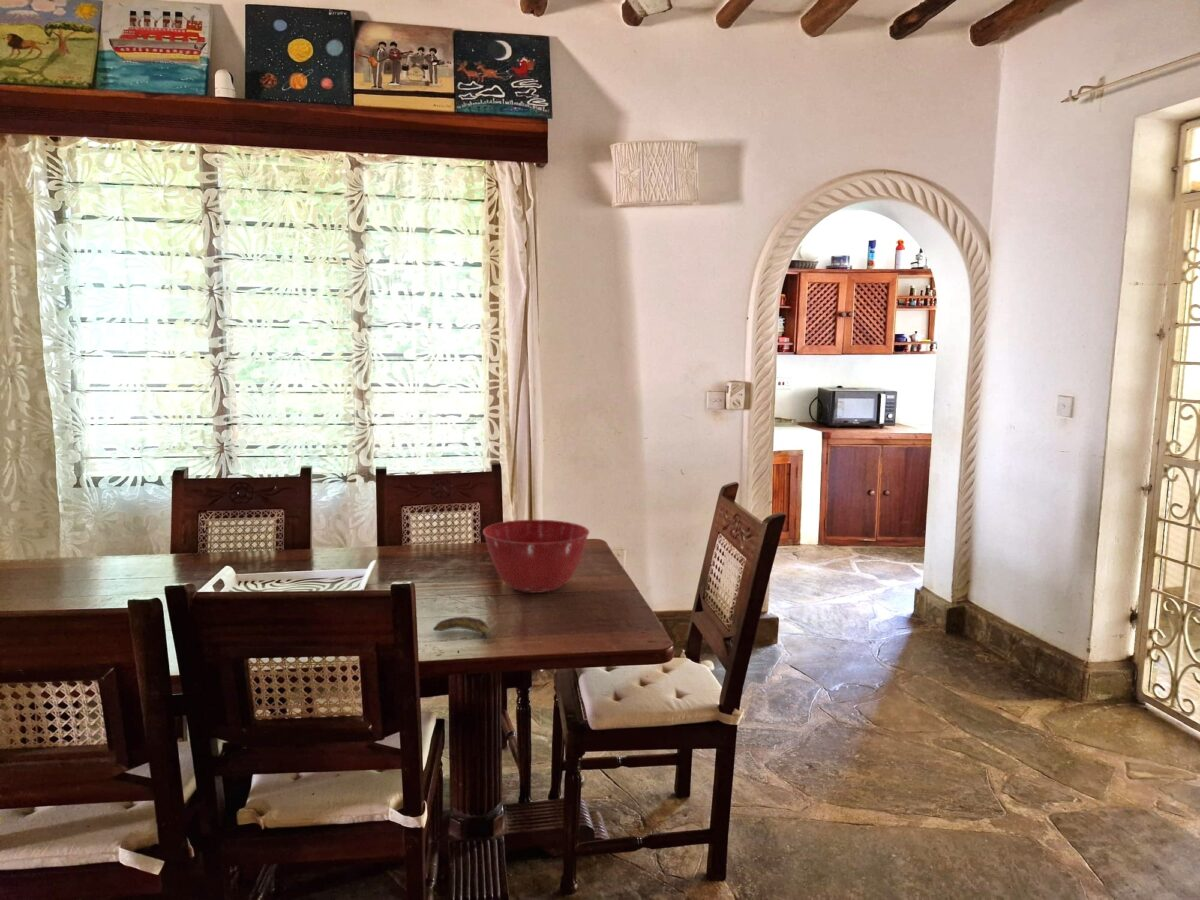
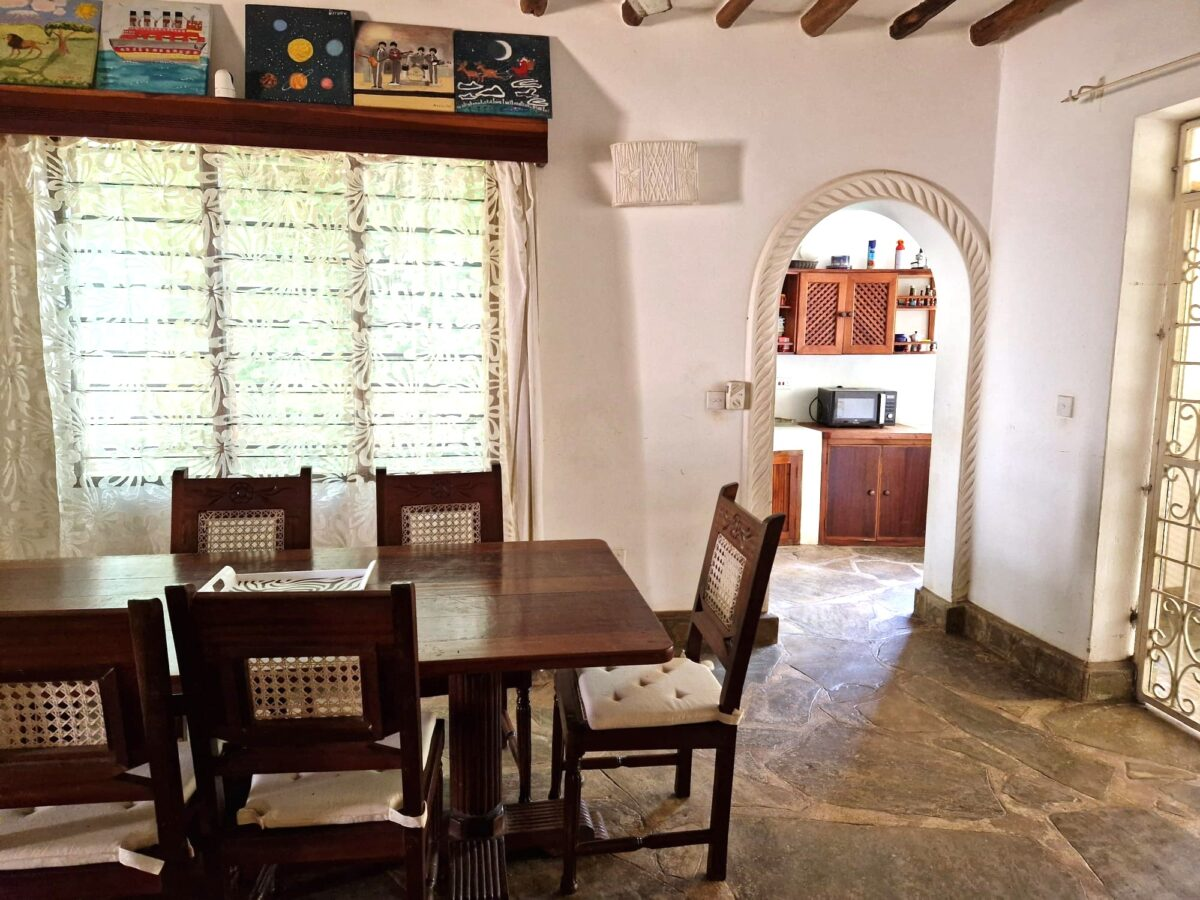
- banana (463, 627)
- mixing bowl (536, 557)
